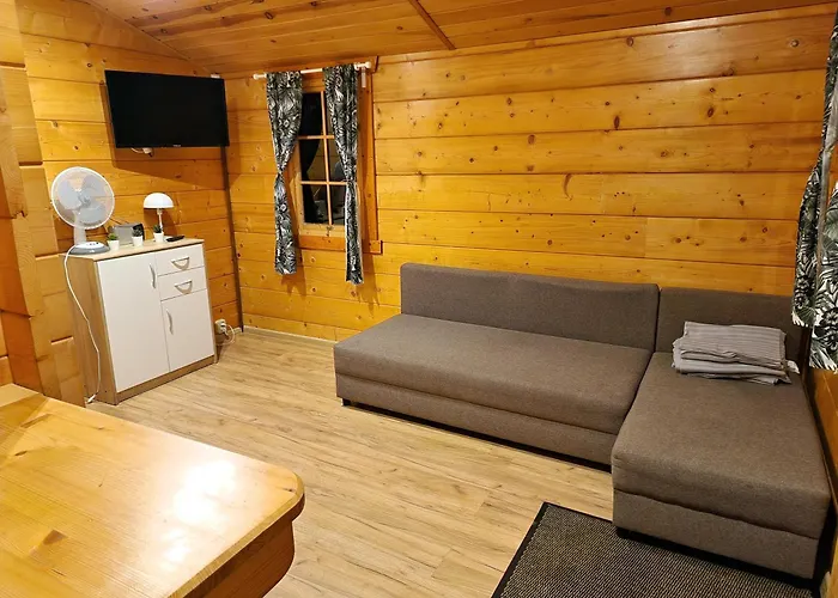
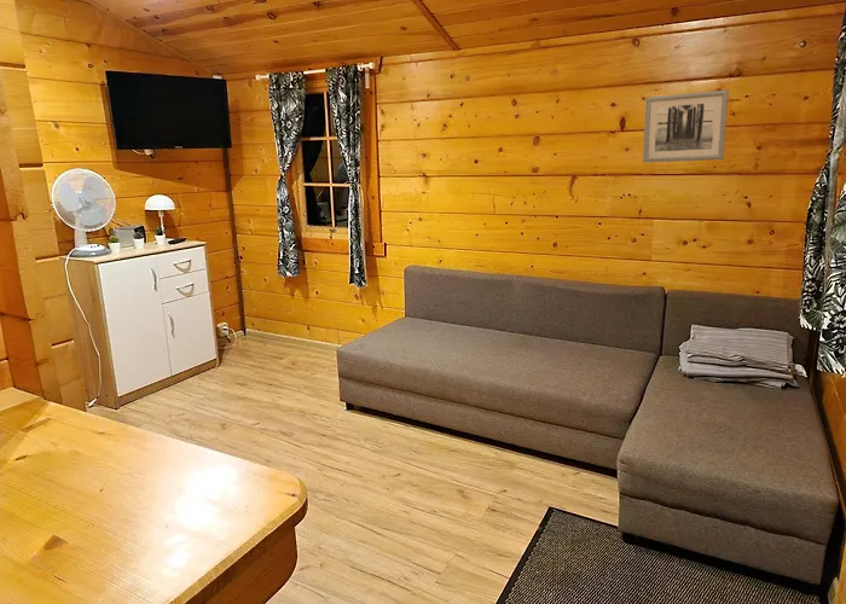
+ wall art (684, 127)
